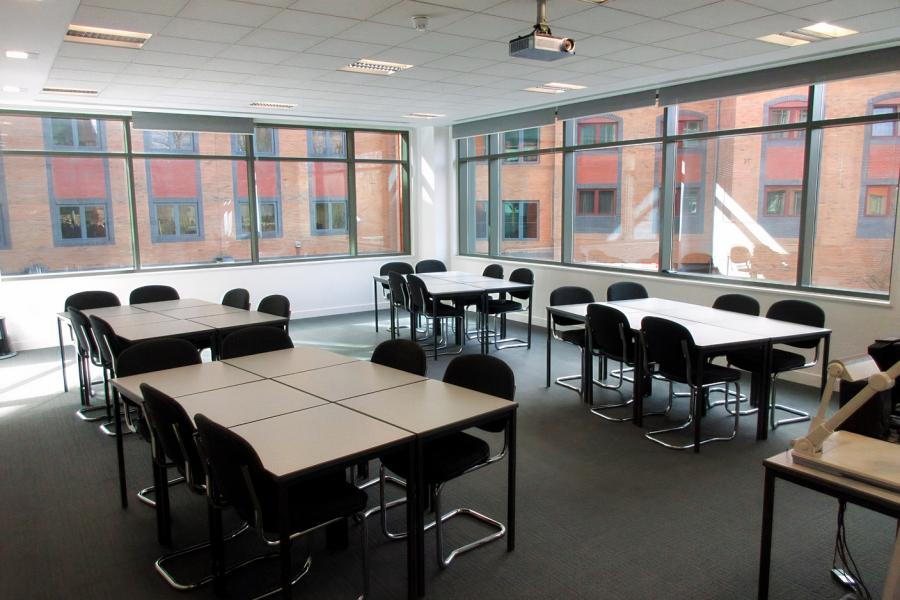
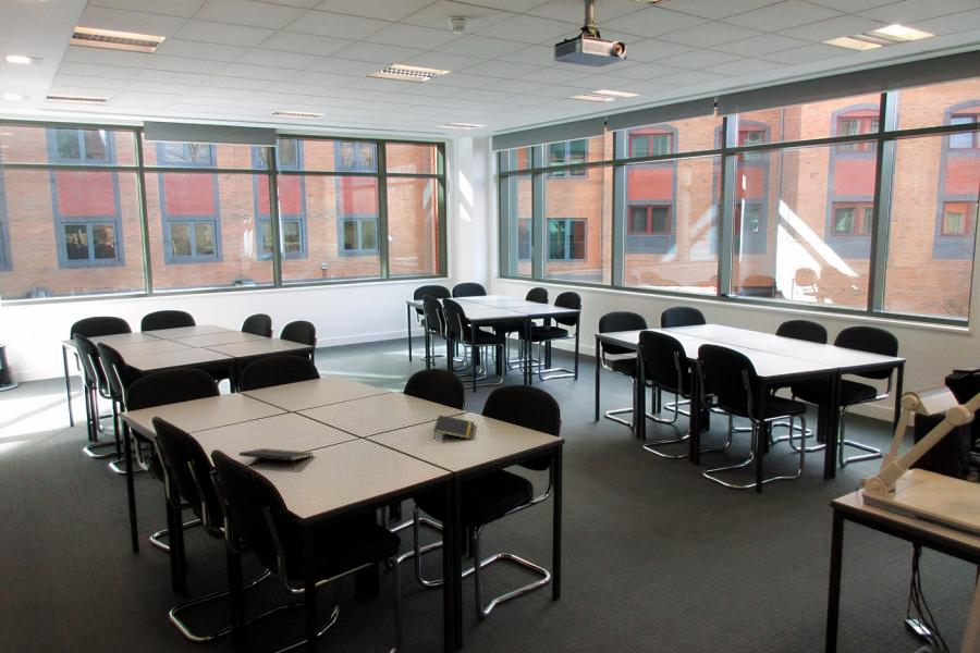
+ notepad (277, 454)
+ notepad (454, 427)
